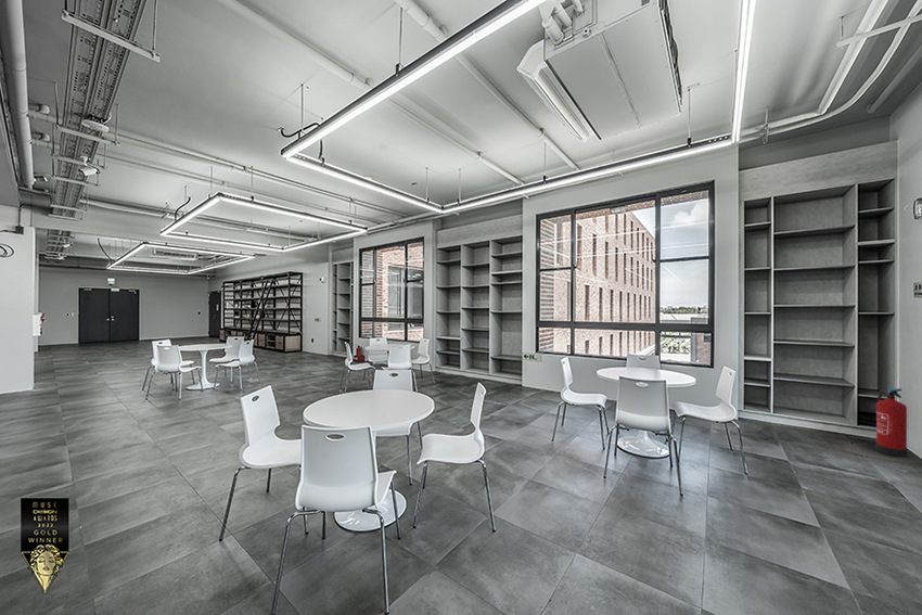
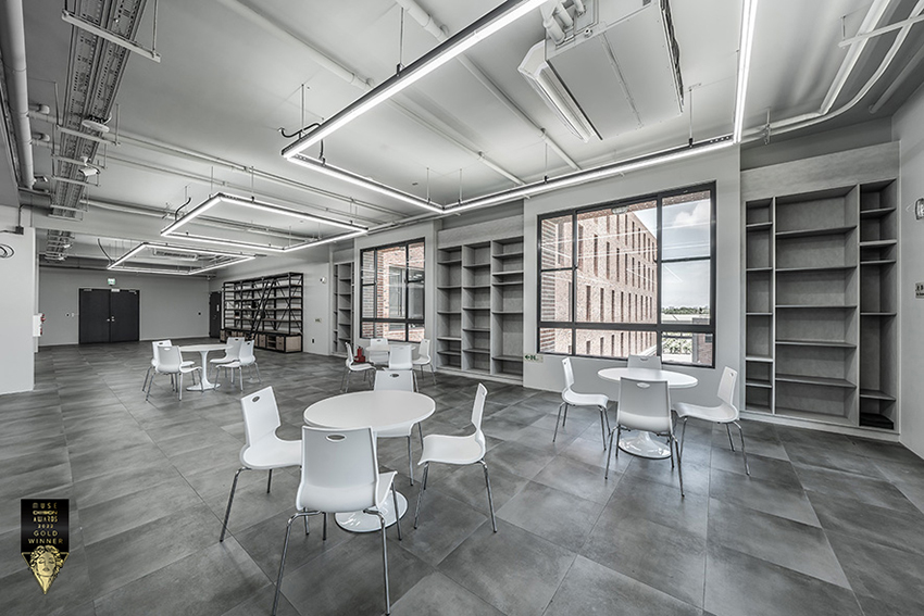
- fire extinguisher (888, 417)
